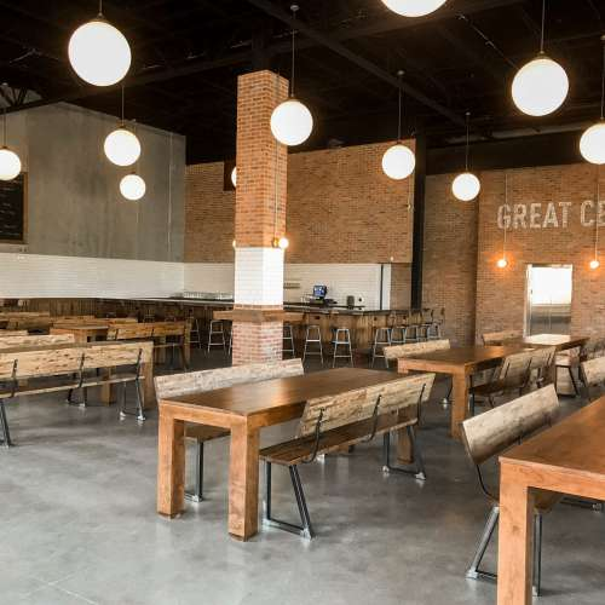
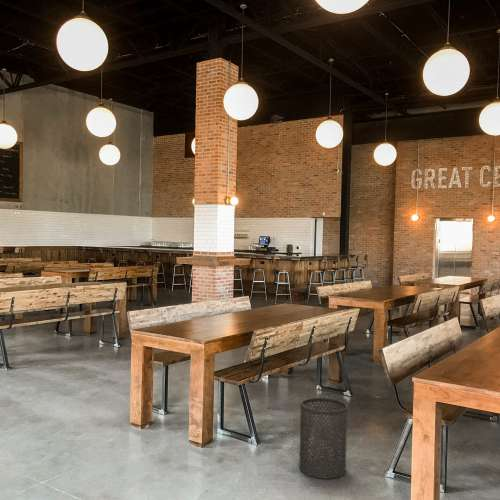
+ trash can (323, 436)
